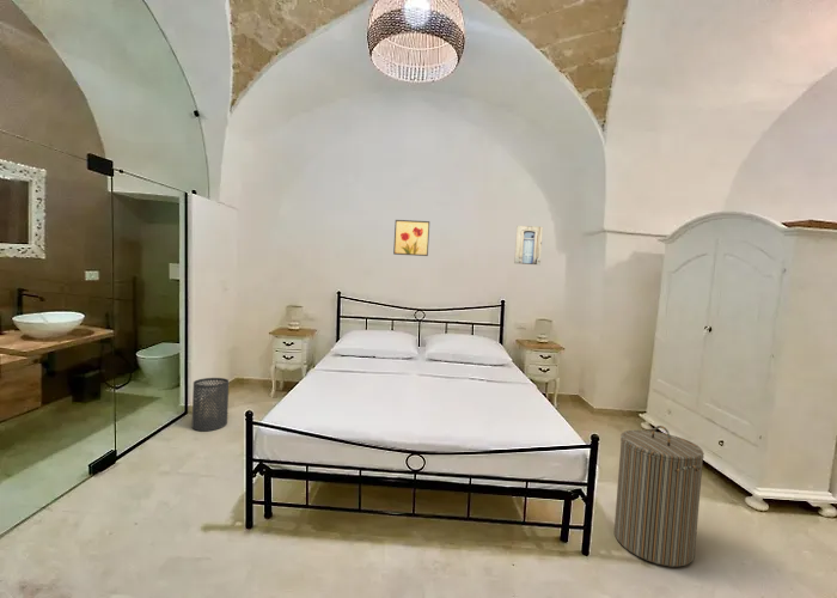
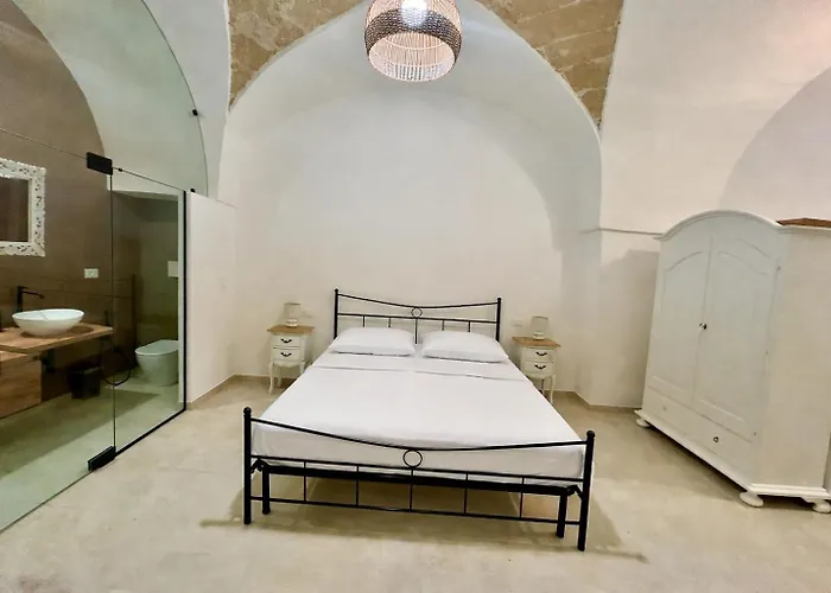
- wall art (527, 245)
- wall art (411, 238)
- laundry hamper (656, 484)
- trash can (210, 403)
